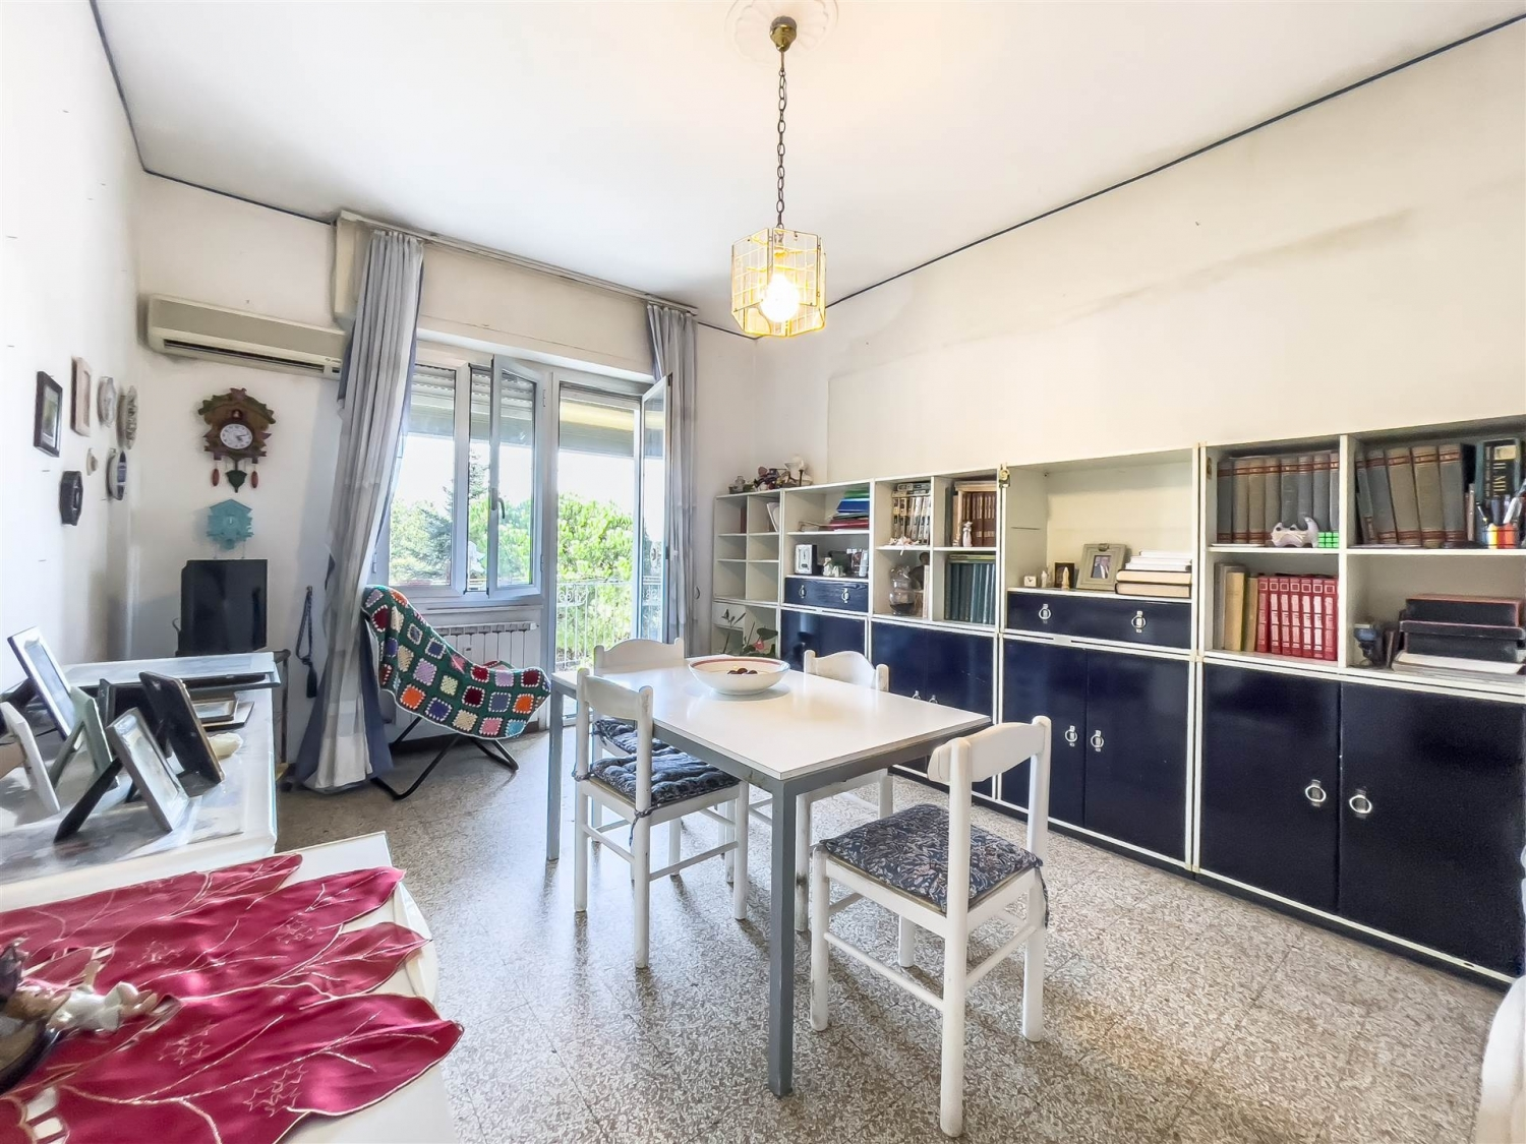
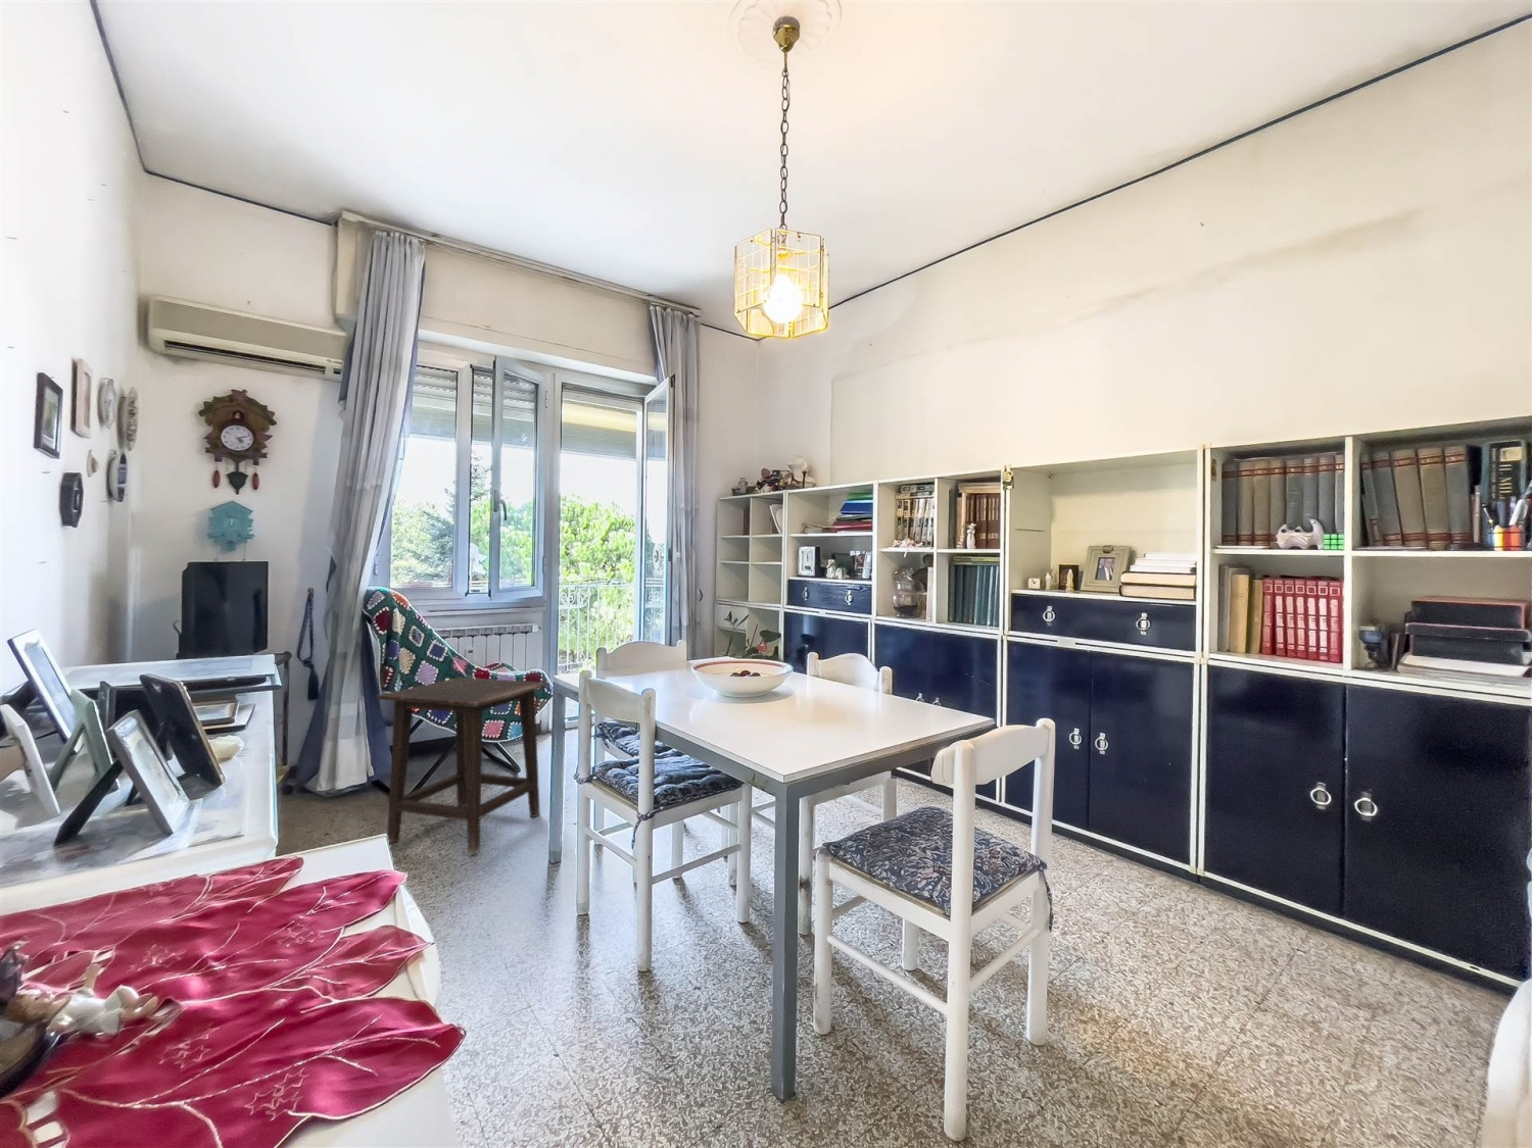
+ side table (467, 758)
